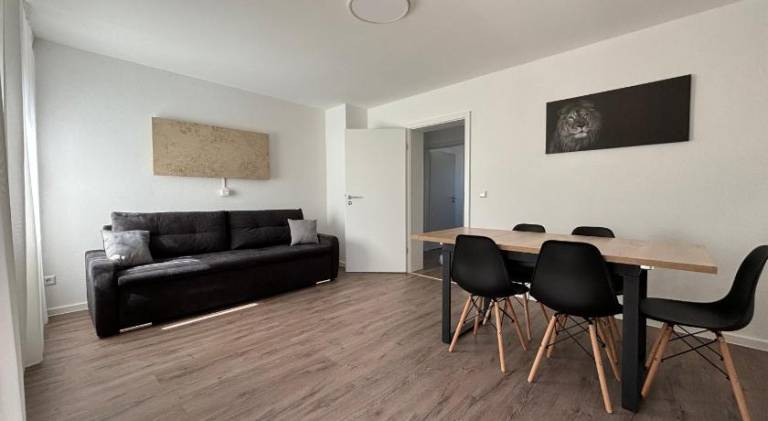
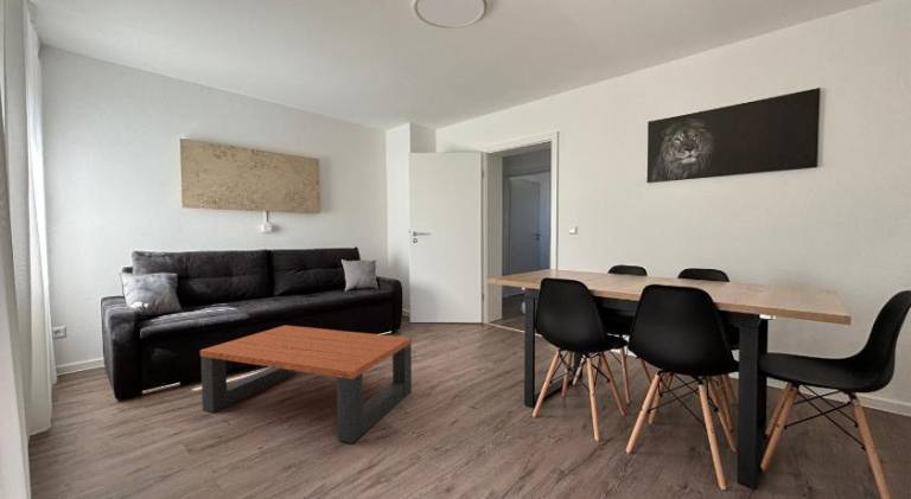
+ coffee table (312, 372)
